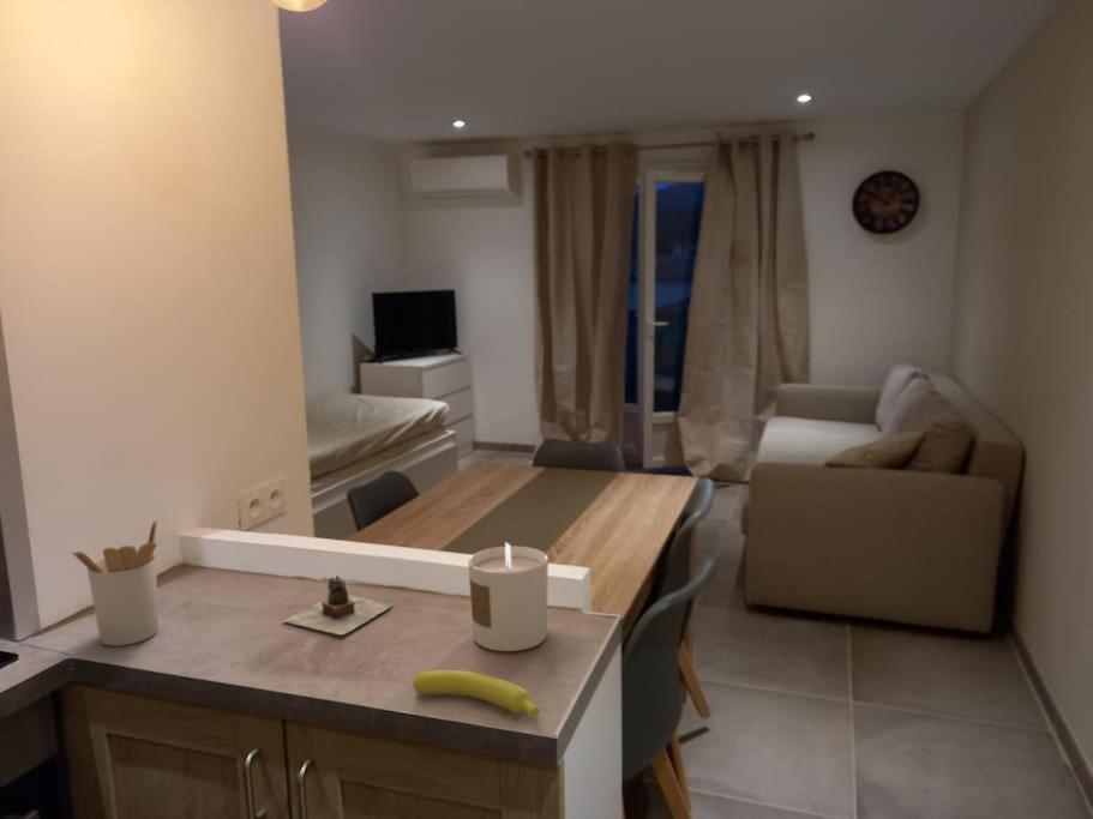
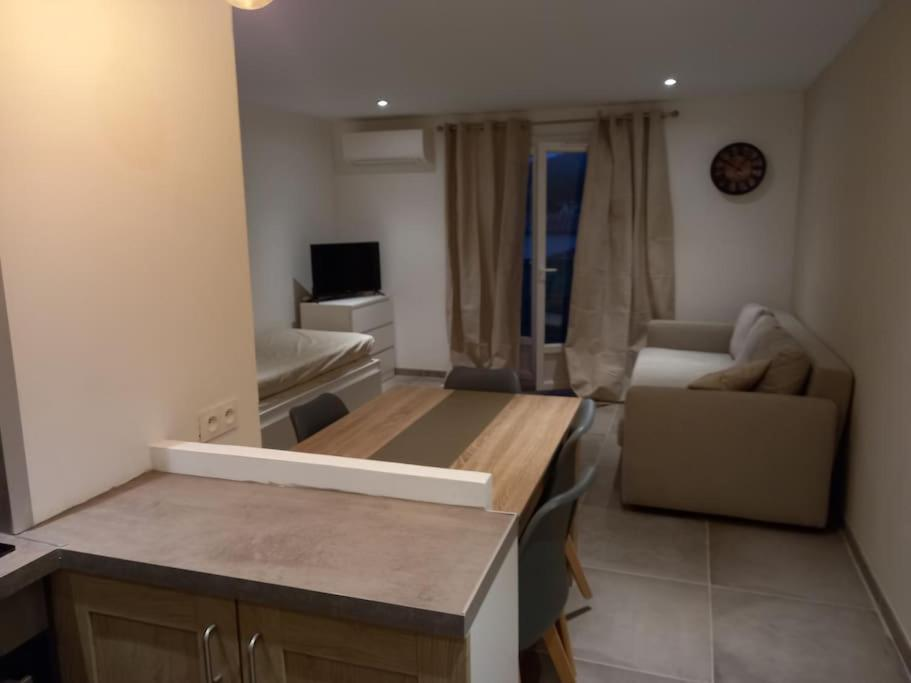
- teapot (337, 595)
- banana (478, 691)
- candle (509, 589)
- utensil holder (127, 584)
